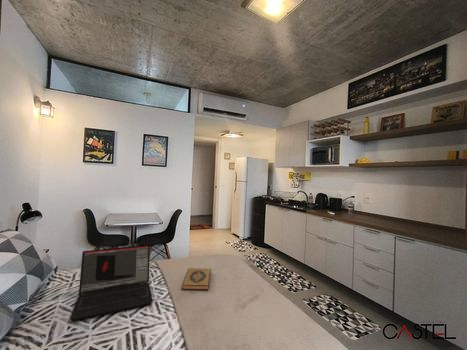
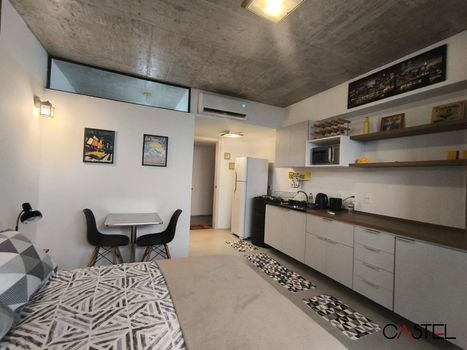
- laptop (116, 276)
- hardback book (197, 278)
